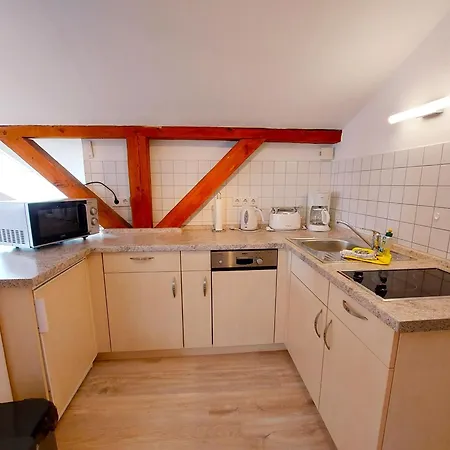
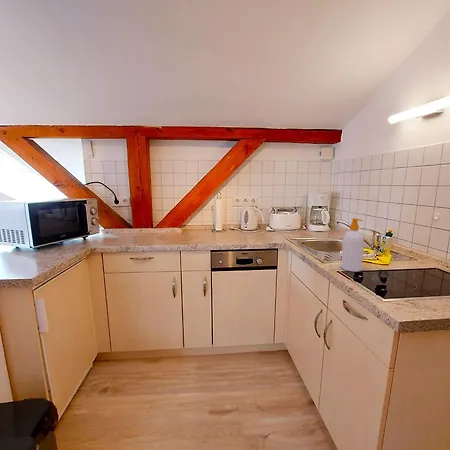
+ soap bottle (353, 244)
